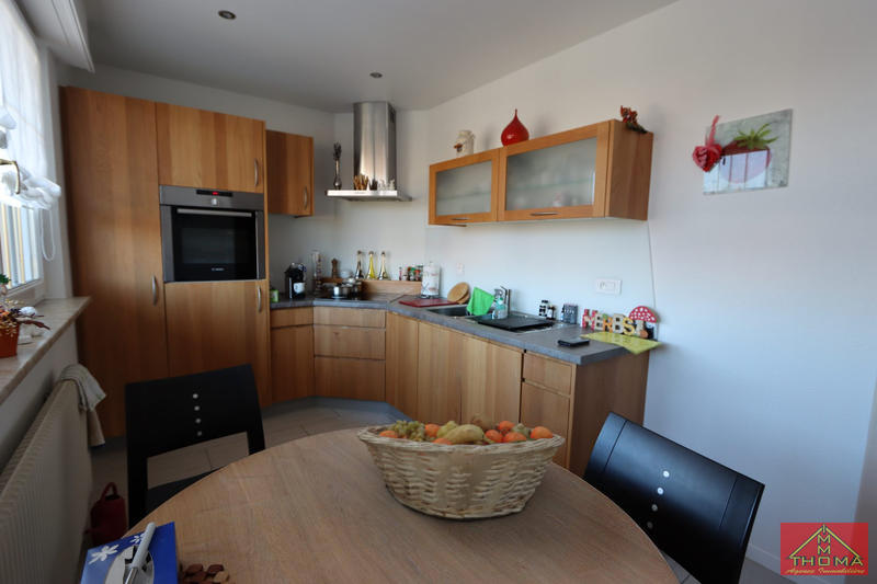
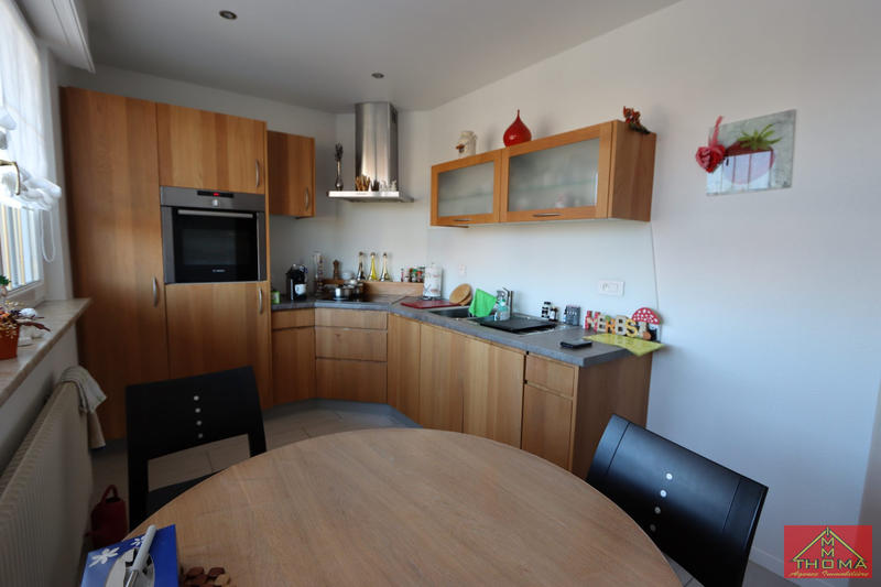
- fruit basket (458, 450)
